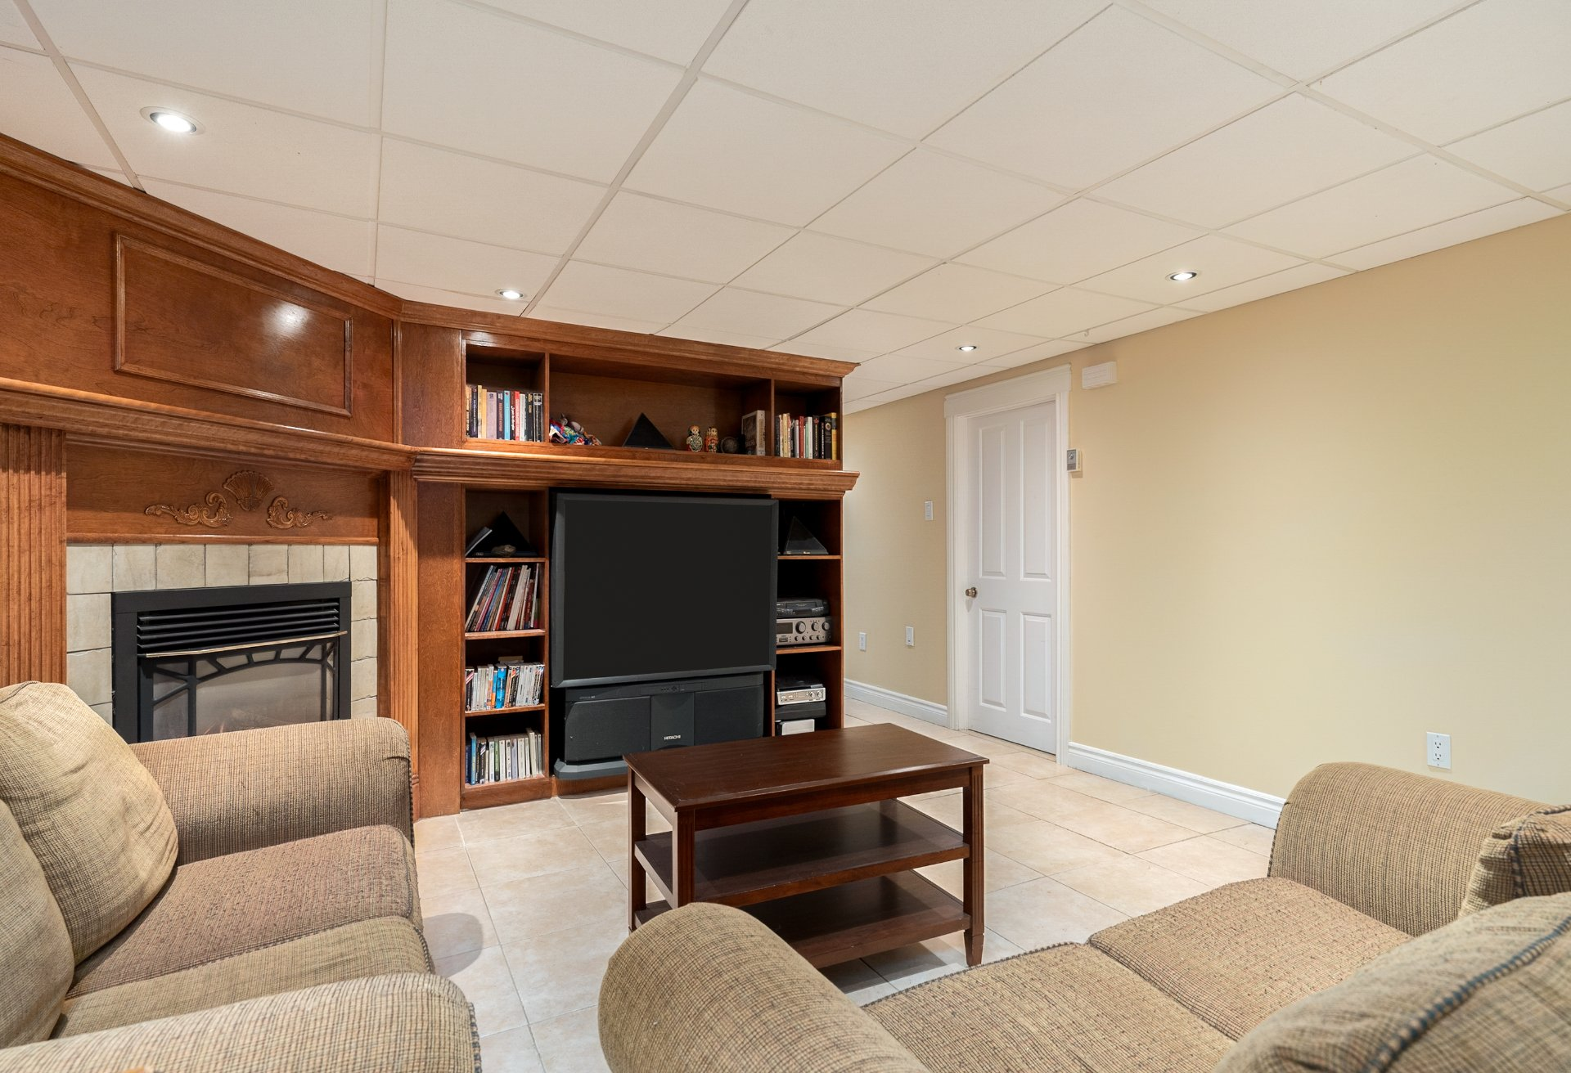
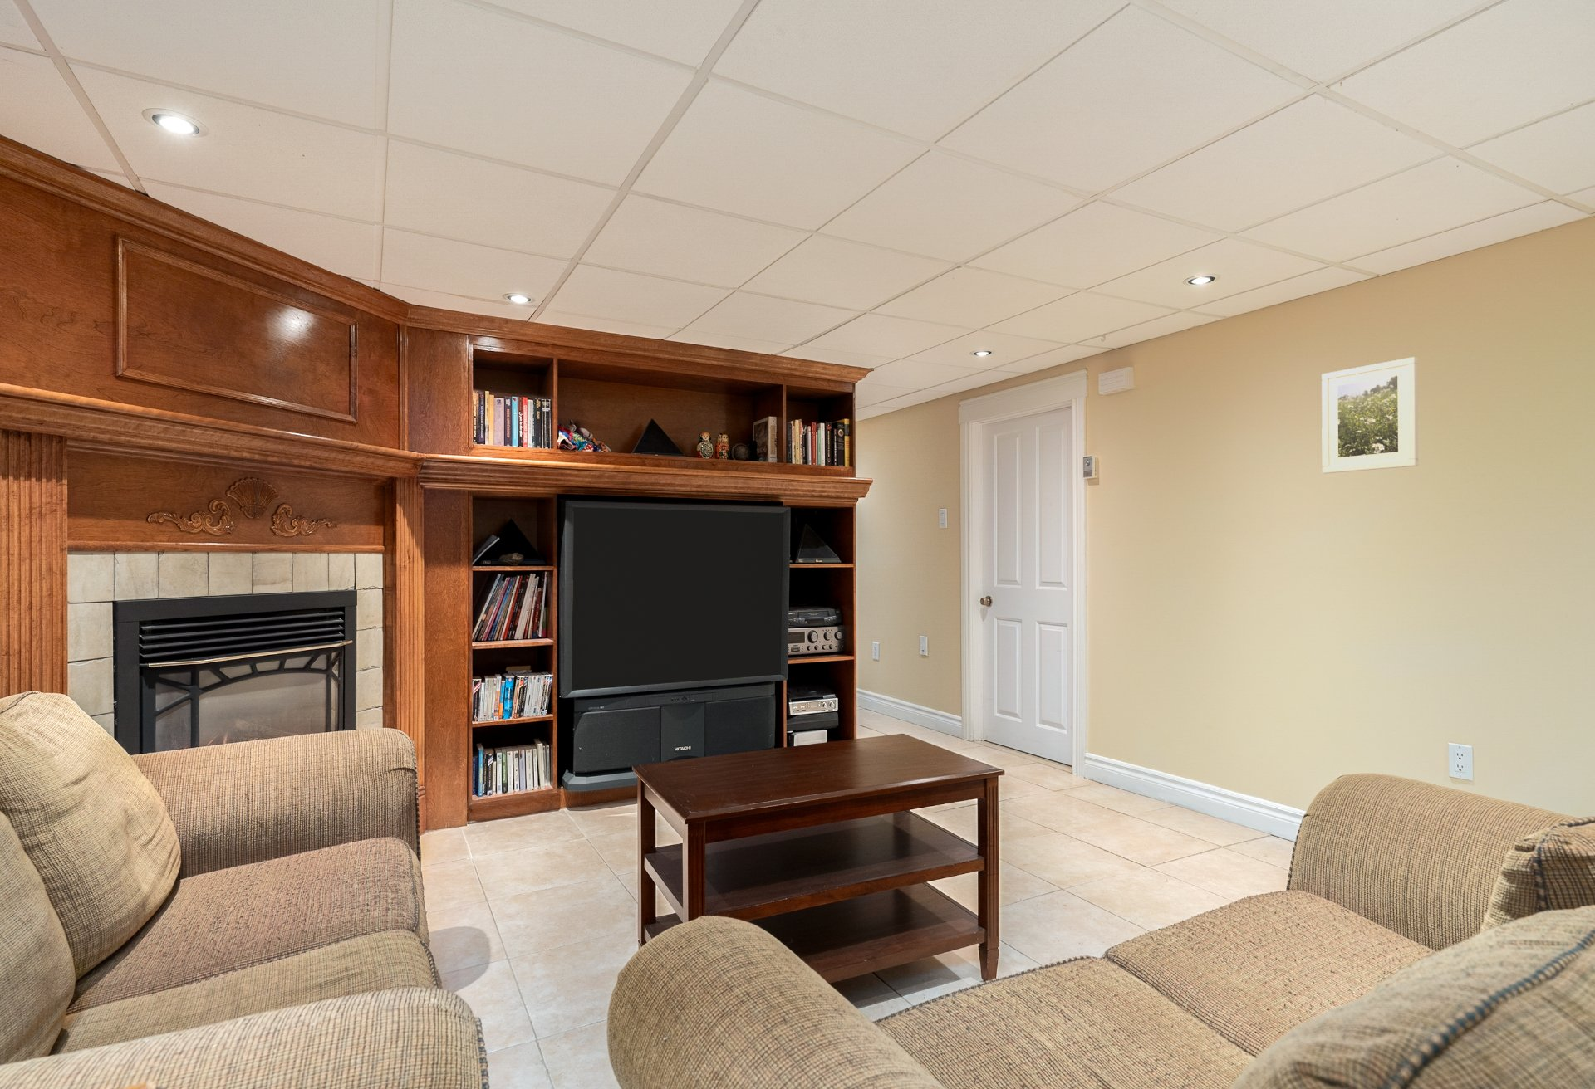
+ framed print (1367, 418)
